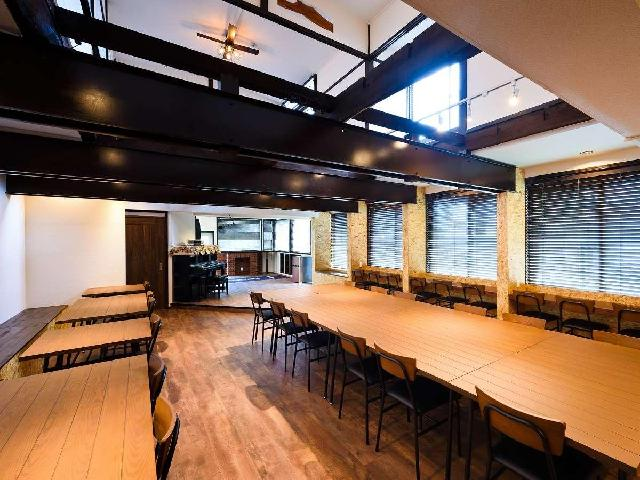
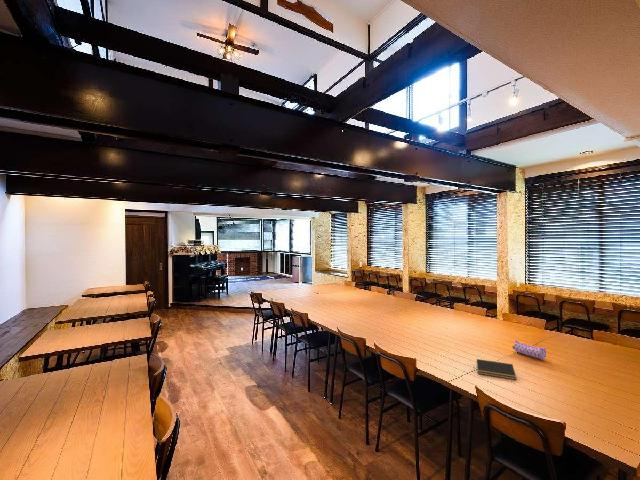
+ notepad (495, 368)
+ pencil case (529, 349)
